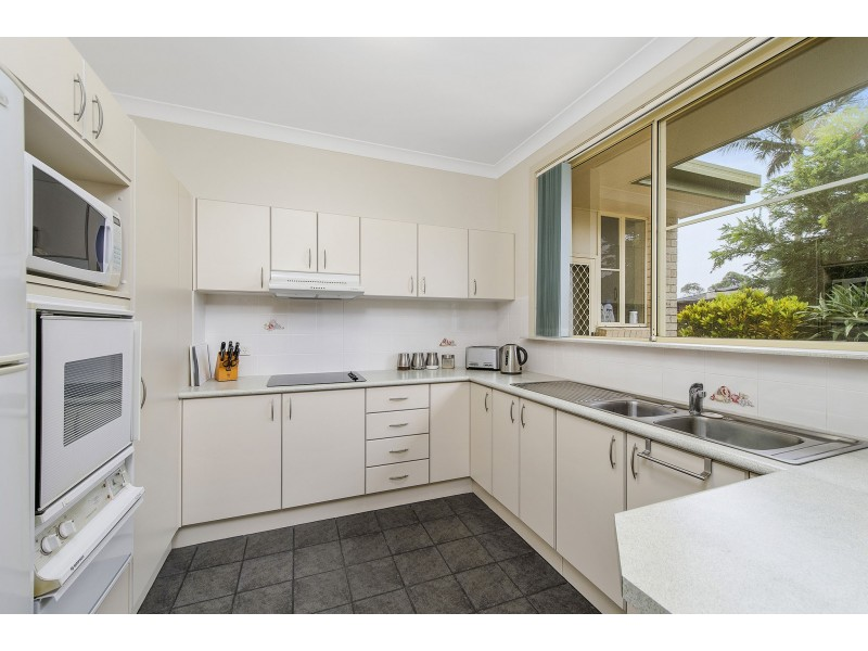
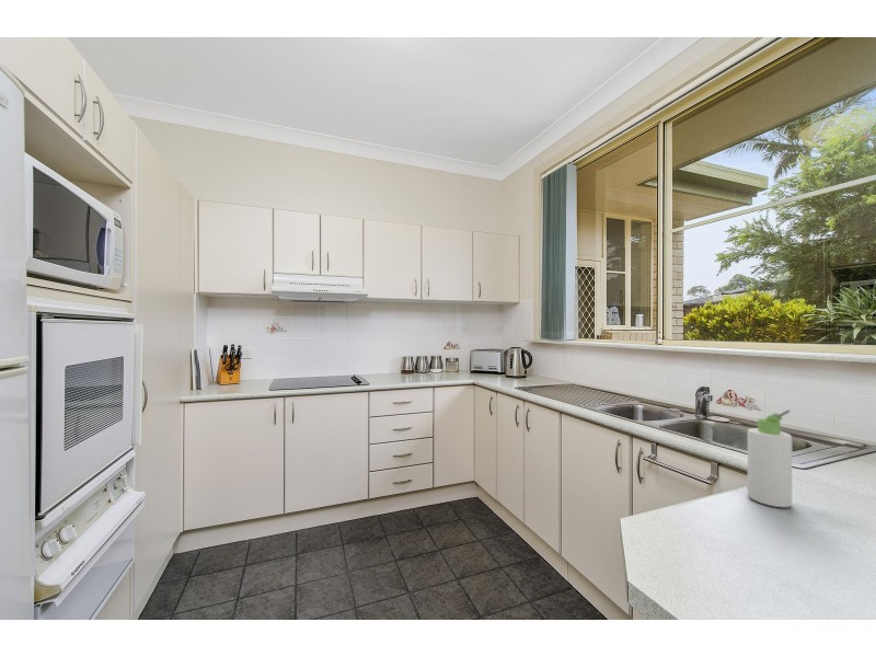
+ bottle (771, 453)
